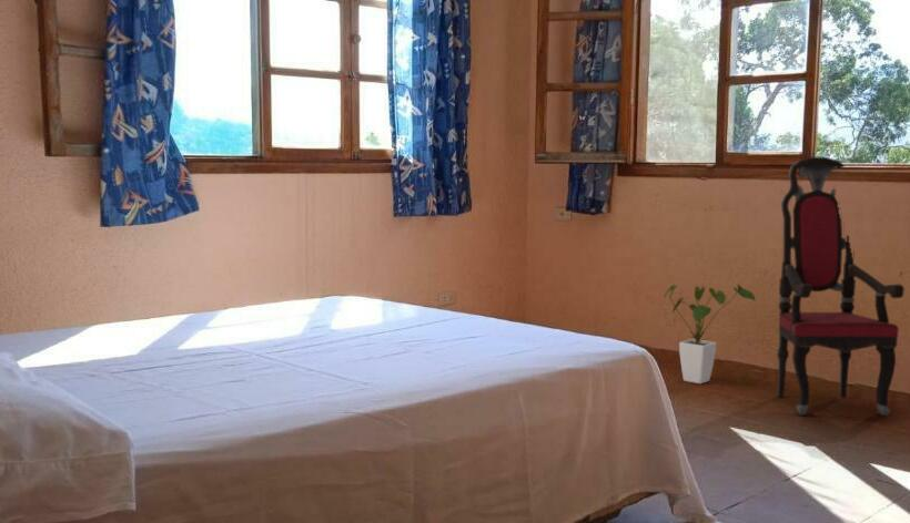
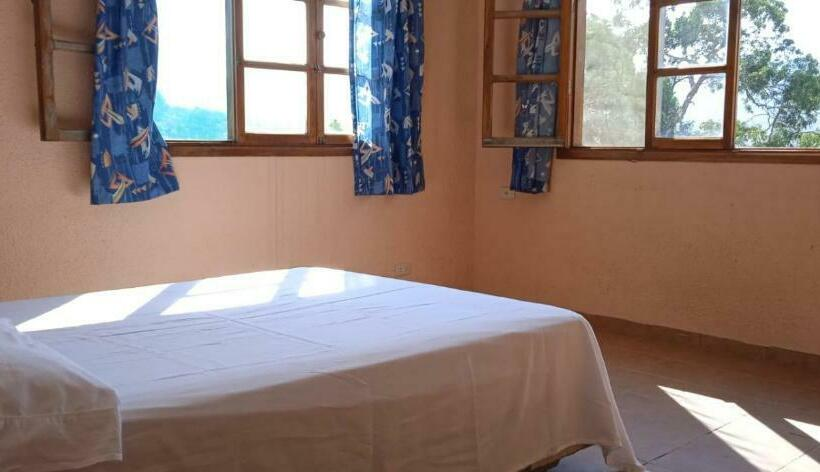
- armchair (835, 283)
- house plant (704, 331)
